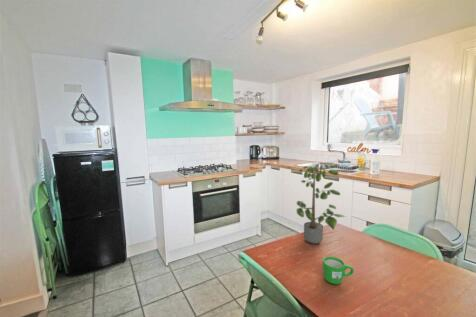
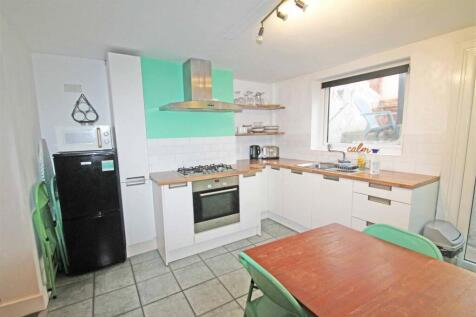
- mug (337, 271)
- potted plant (321, 198)
